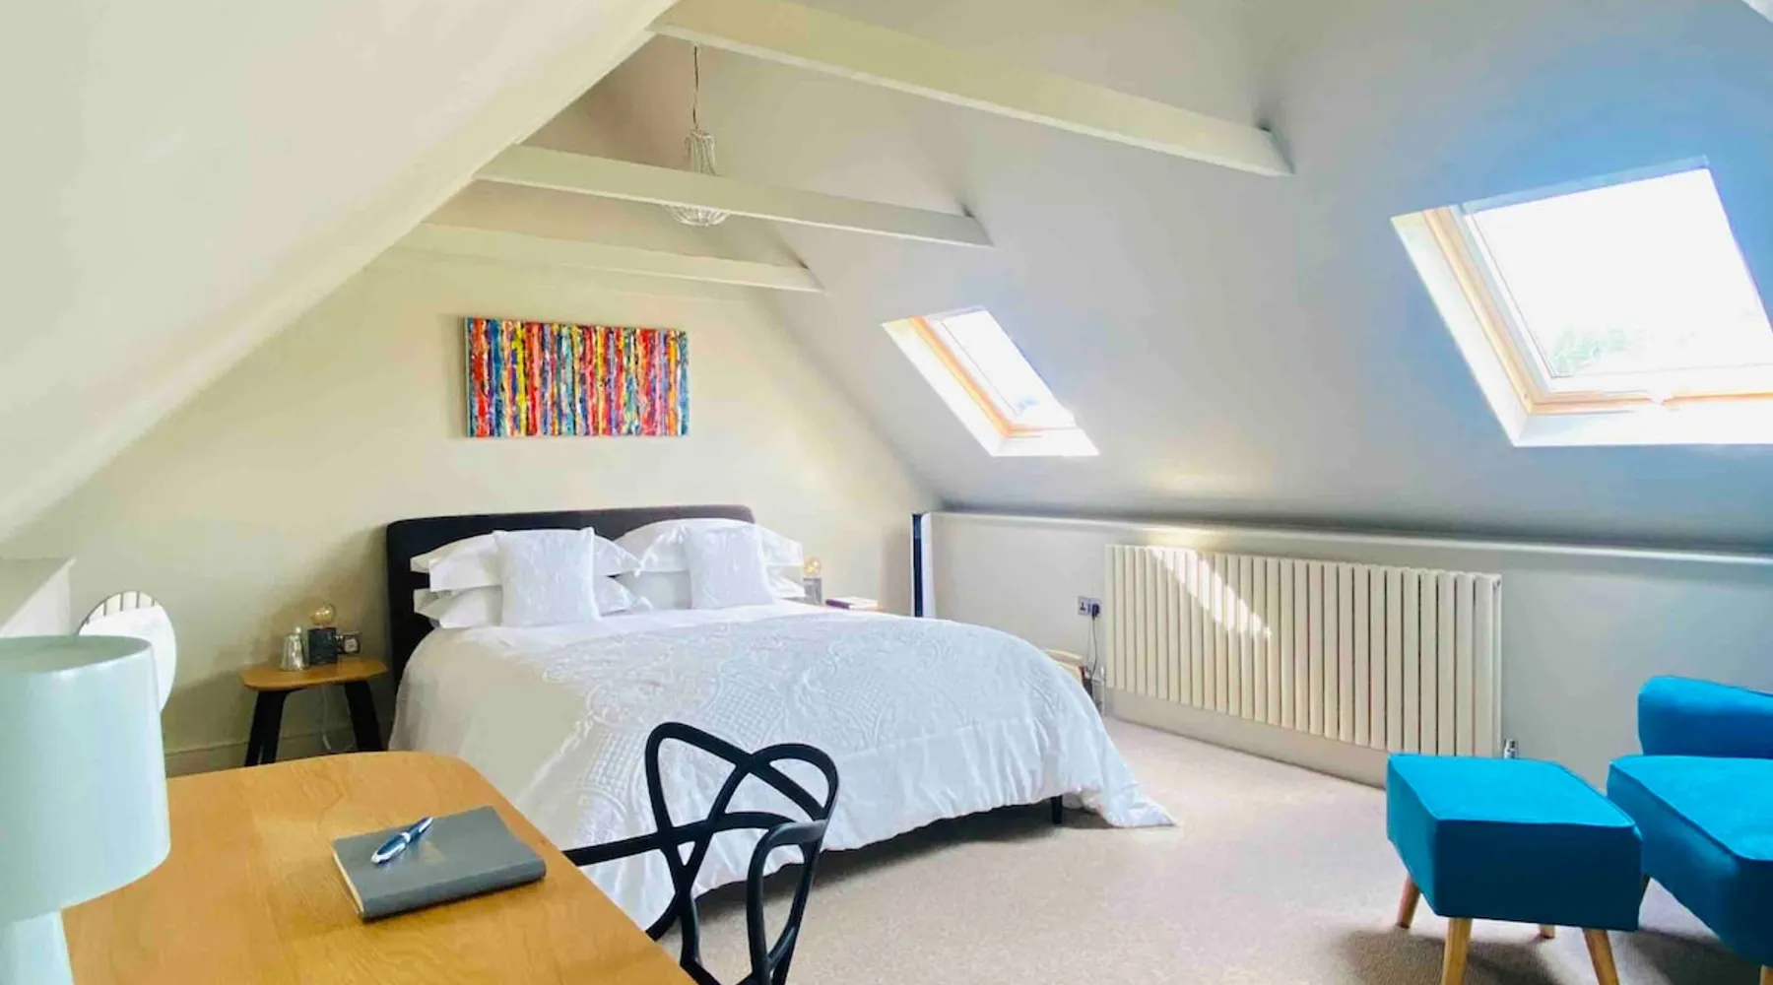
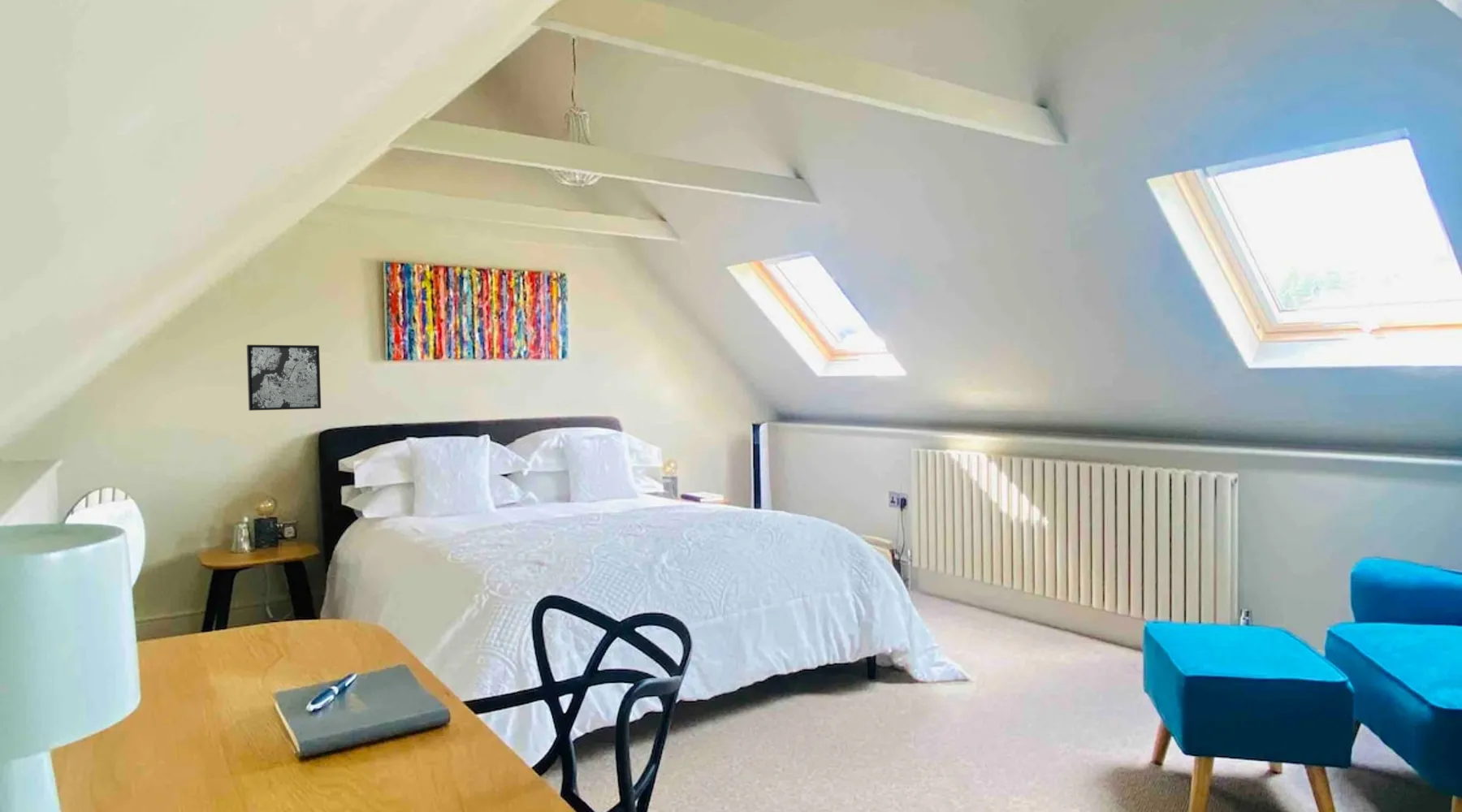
+ wall art (284, 377)
